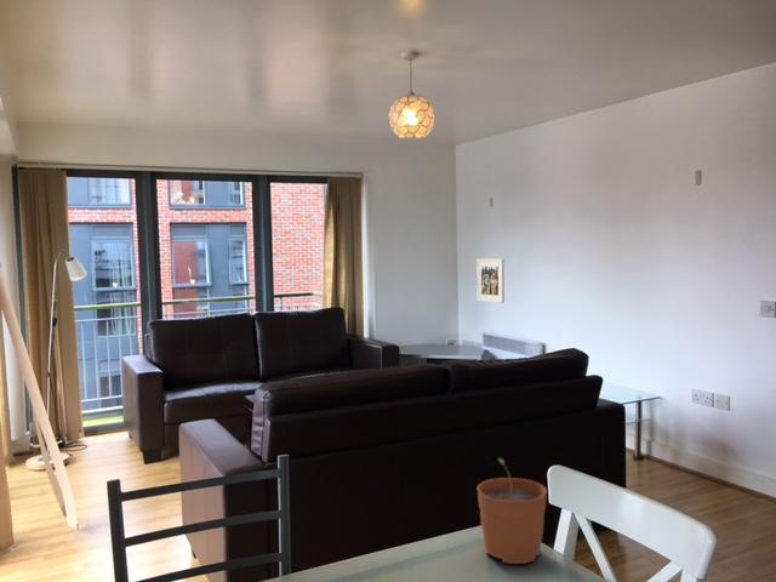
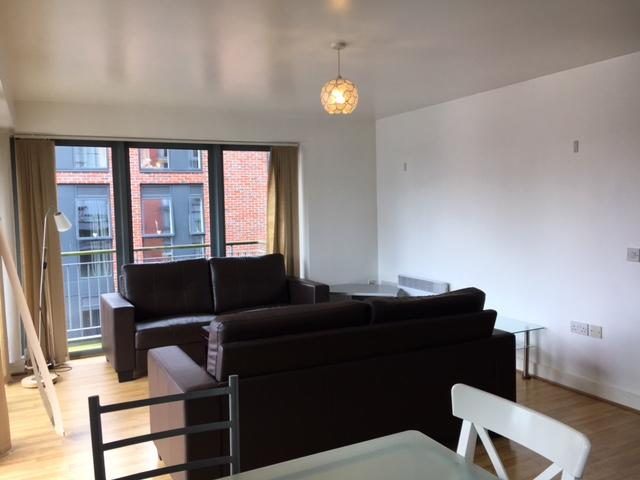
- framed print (490, 280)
- plant pot (512, 504)
